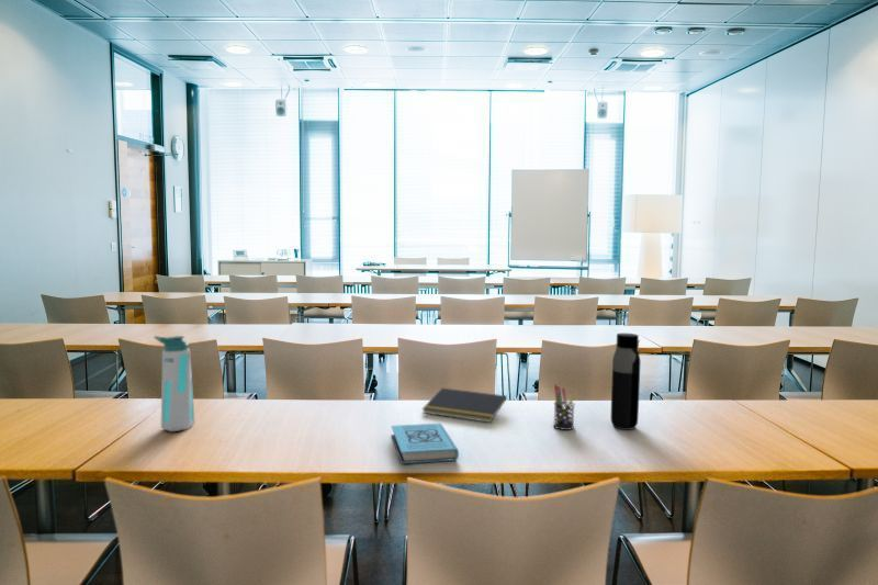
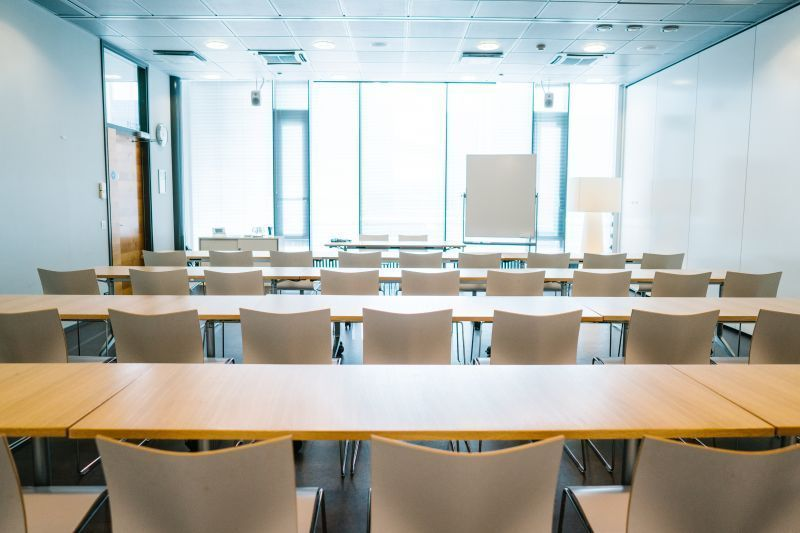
- notepad (464, 404)
- water bottle (175, 382)
- pen holder (562, 406)
- book (423, 441)
- water bottle (626, 381)
